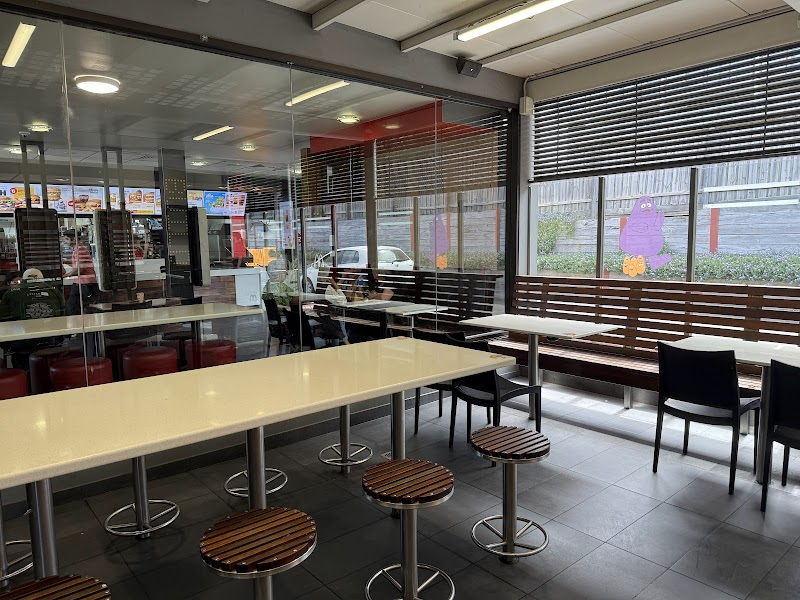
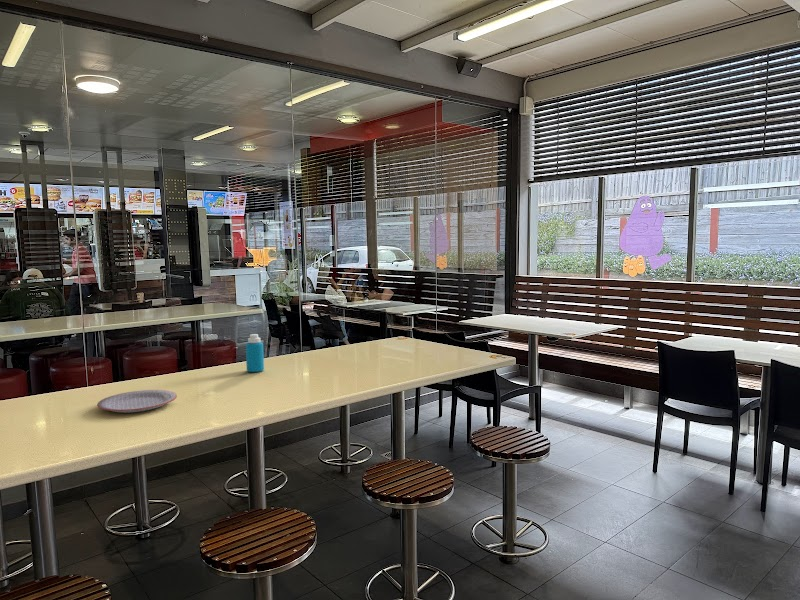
+ bottle (254, 352)
+ plate (138, 402)
